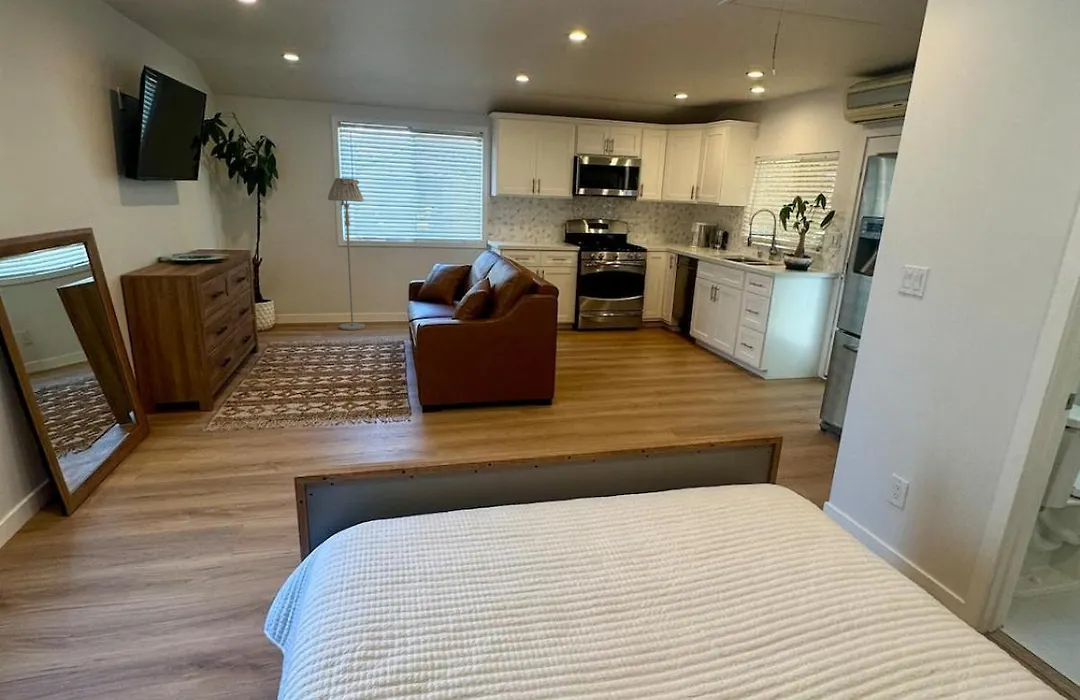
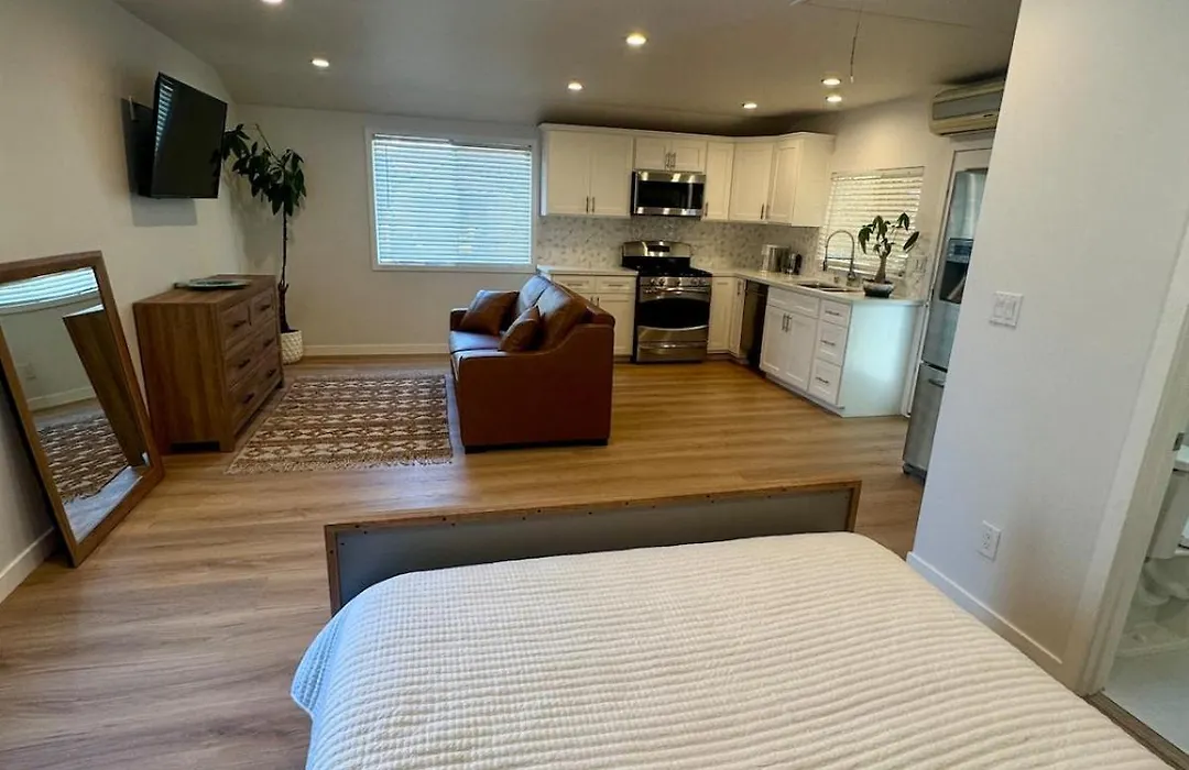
- floor lamp (348, 255)
